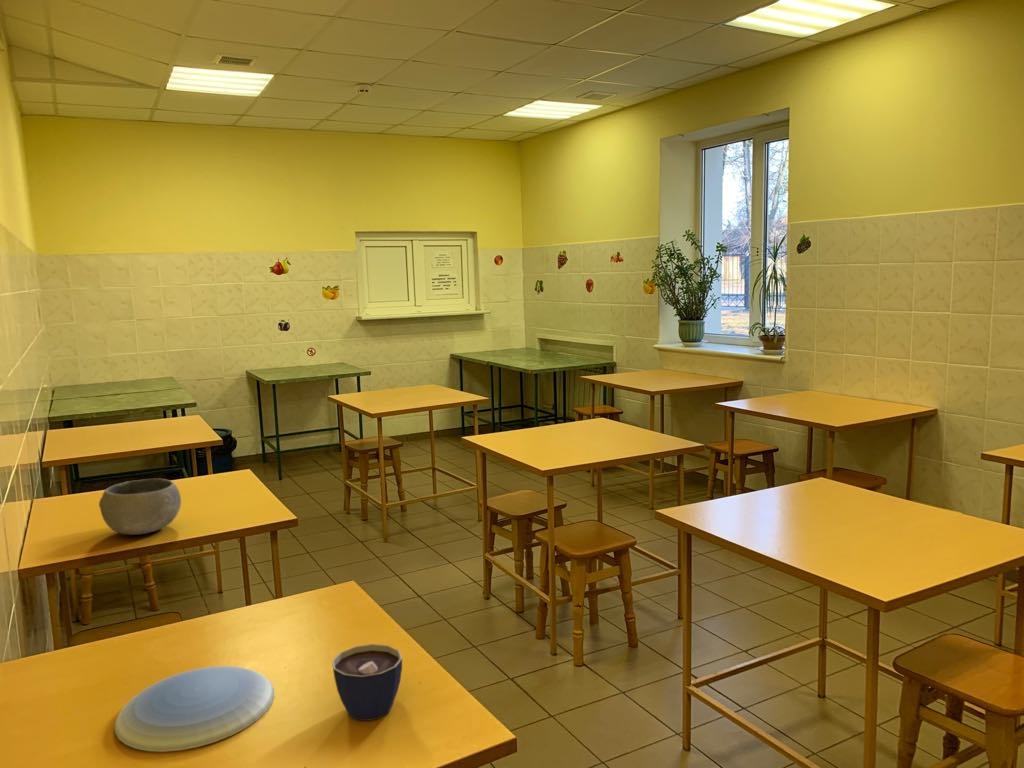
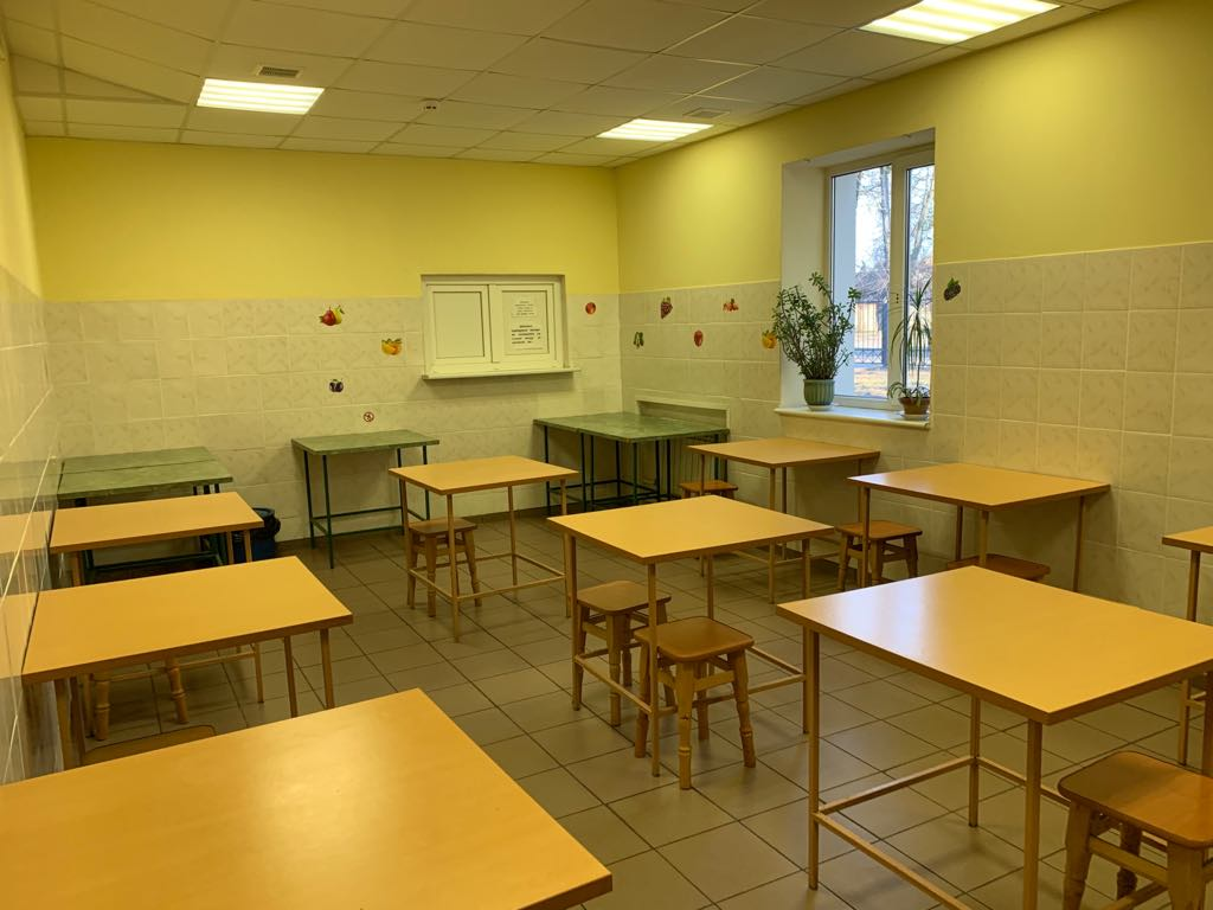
- cup (373, 678)
- bowl (141, 508)
- plate (196, 698)
